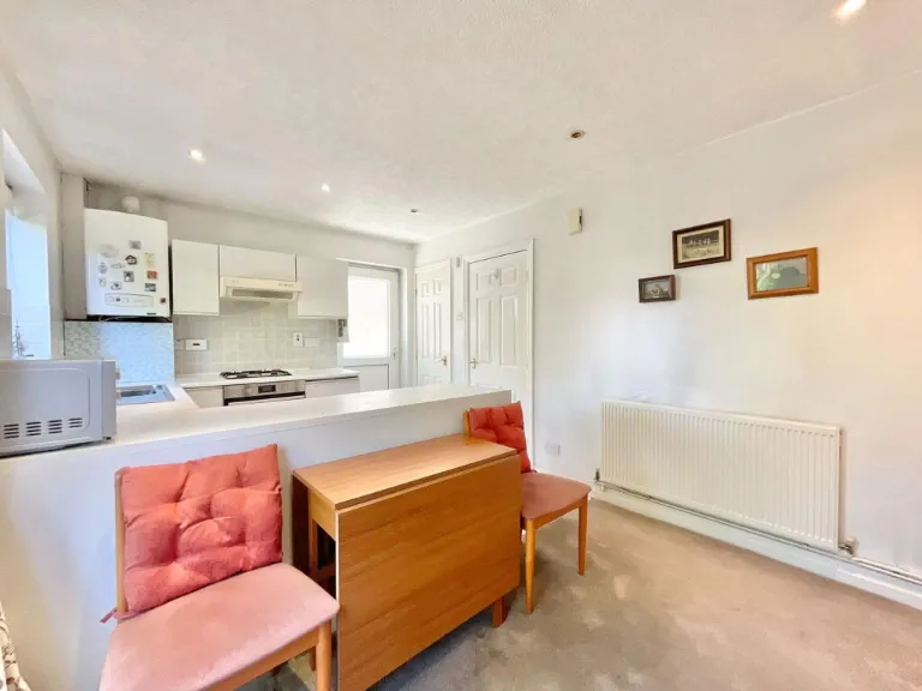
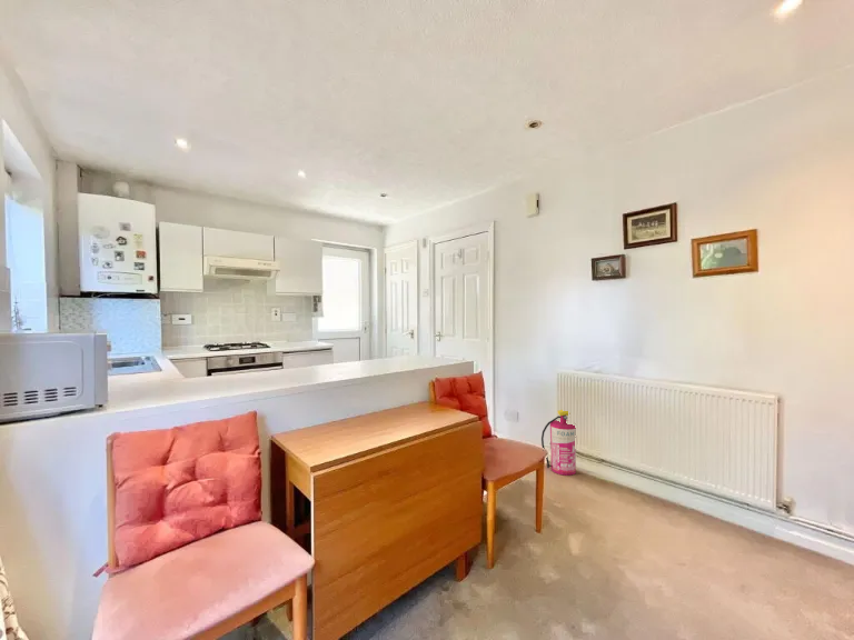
+ fire extinguisher (562, 439)
